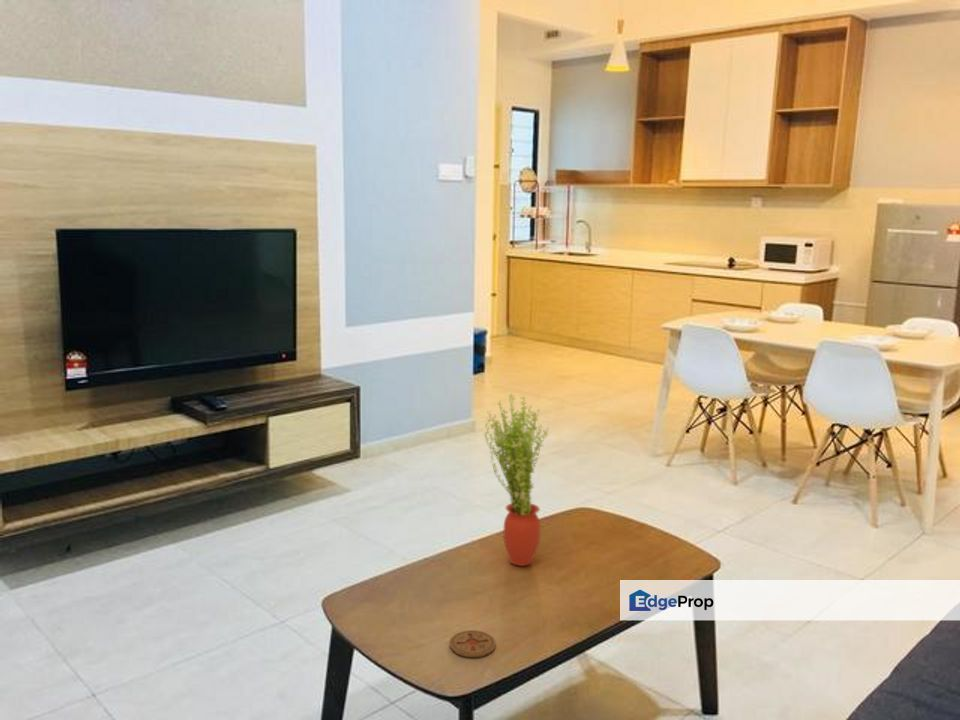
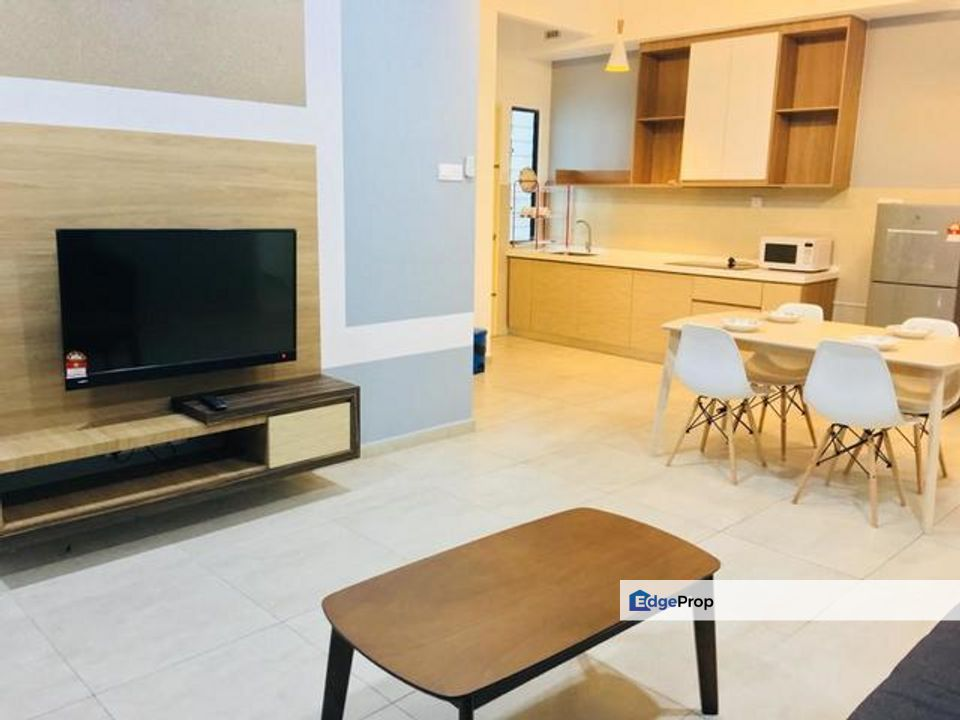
- coaster (472, 643)
- potted plant (512, 481)
